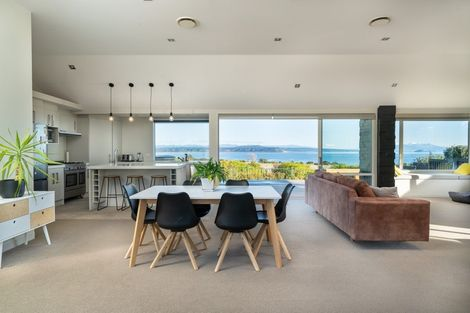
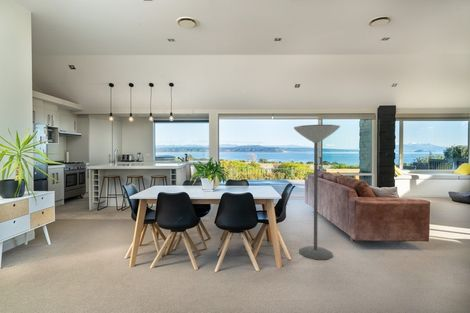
+ floor lamp (315, 190)
